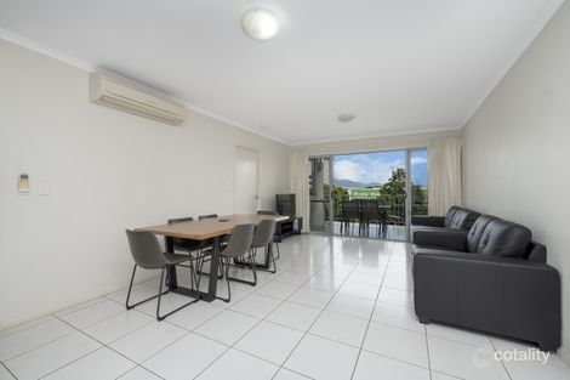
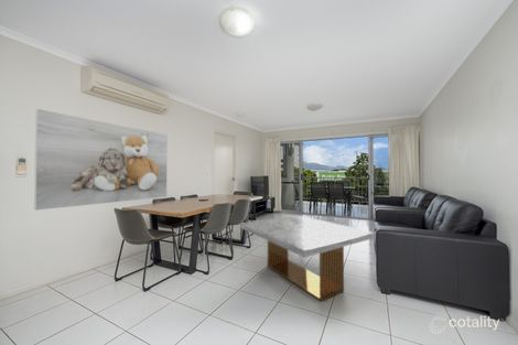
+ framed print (116, 163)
+ coffee table (301, 252)
